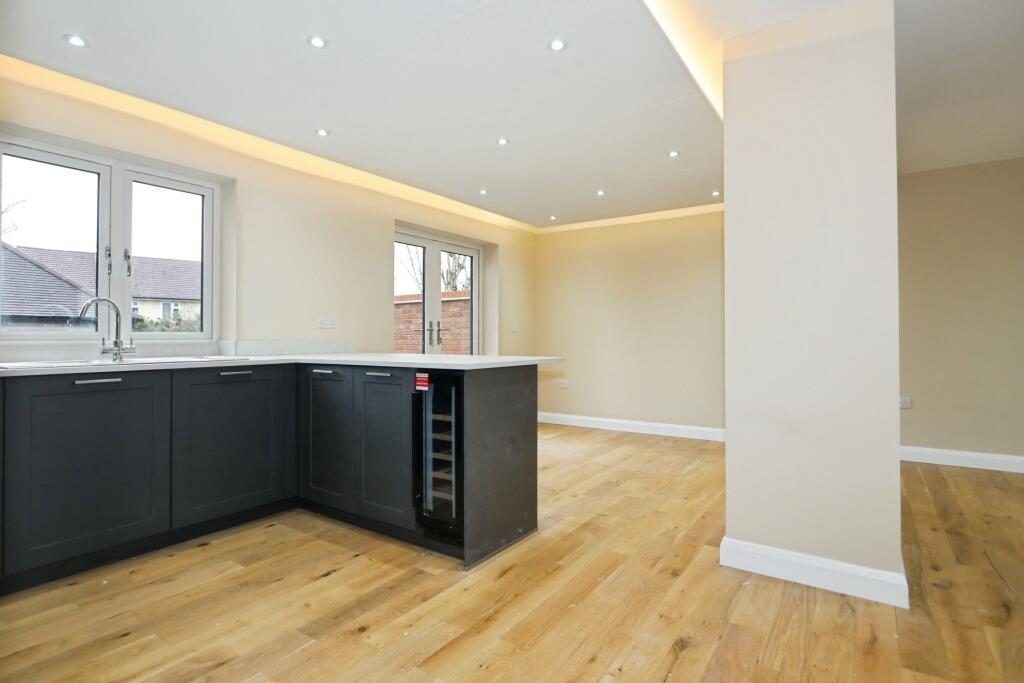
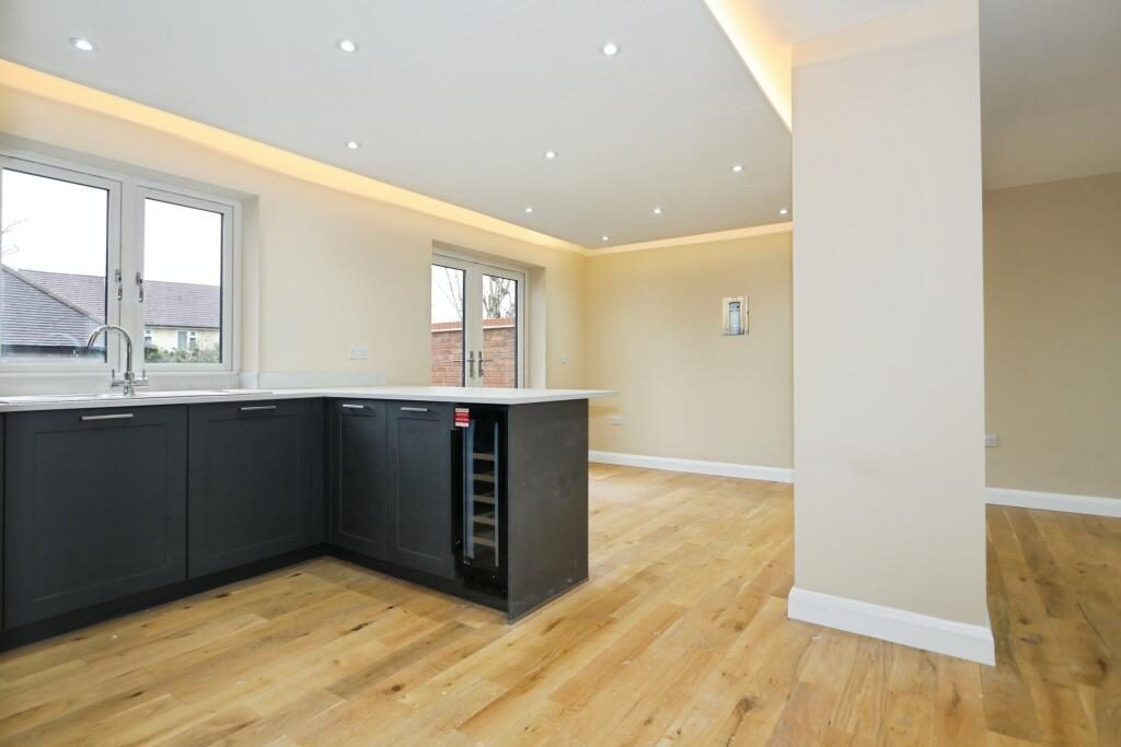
+ wall art (735, 316)
